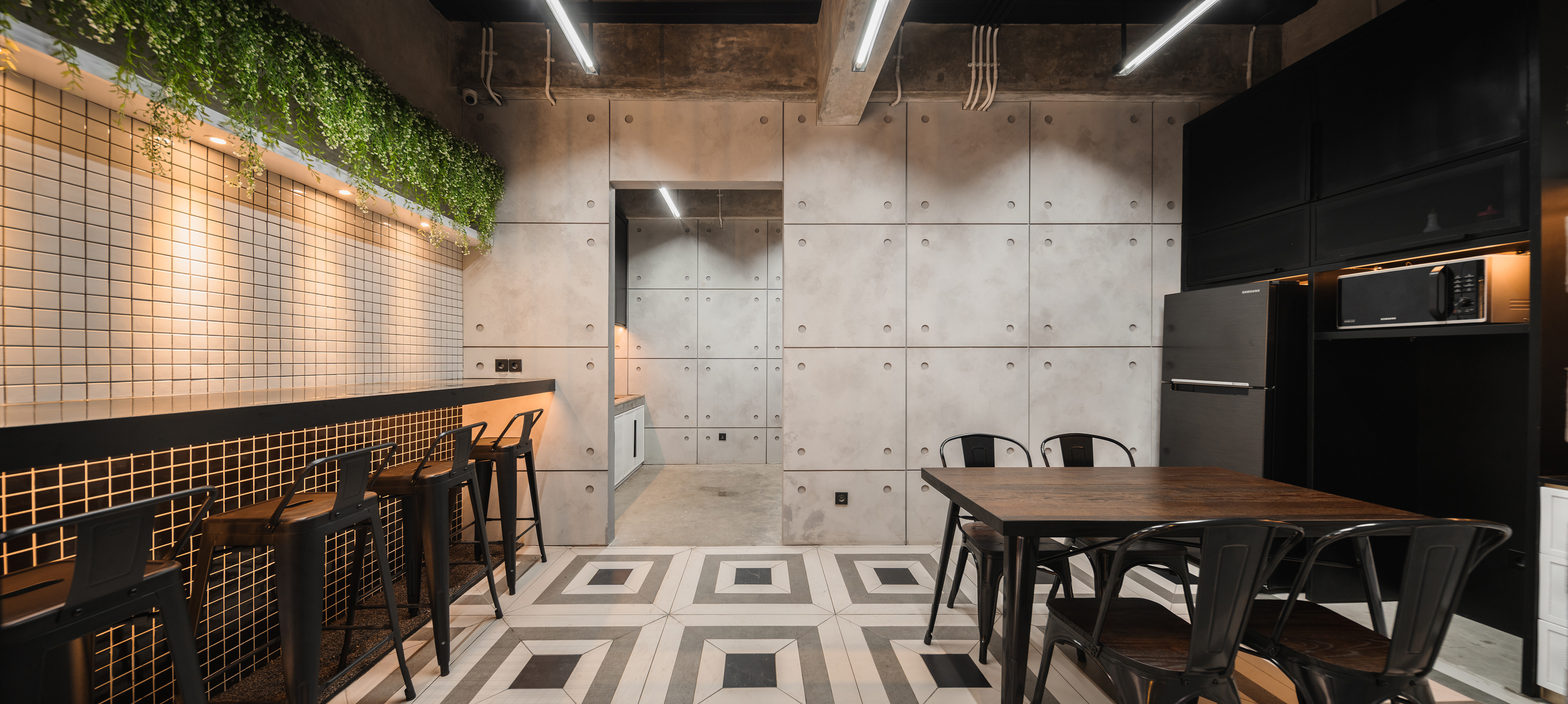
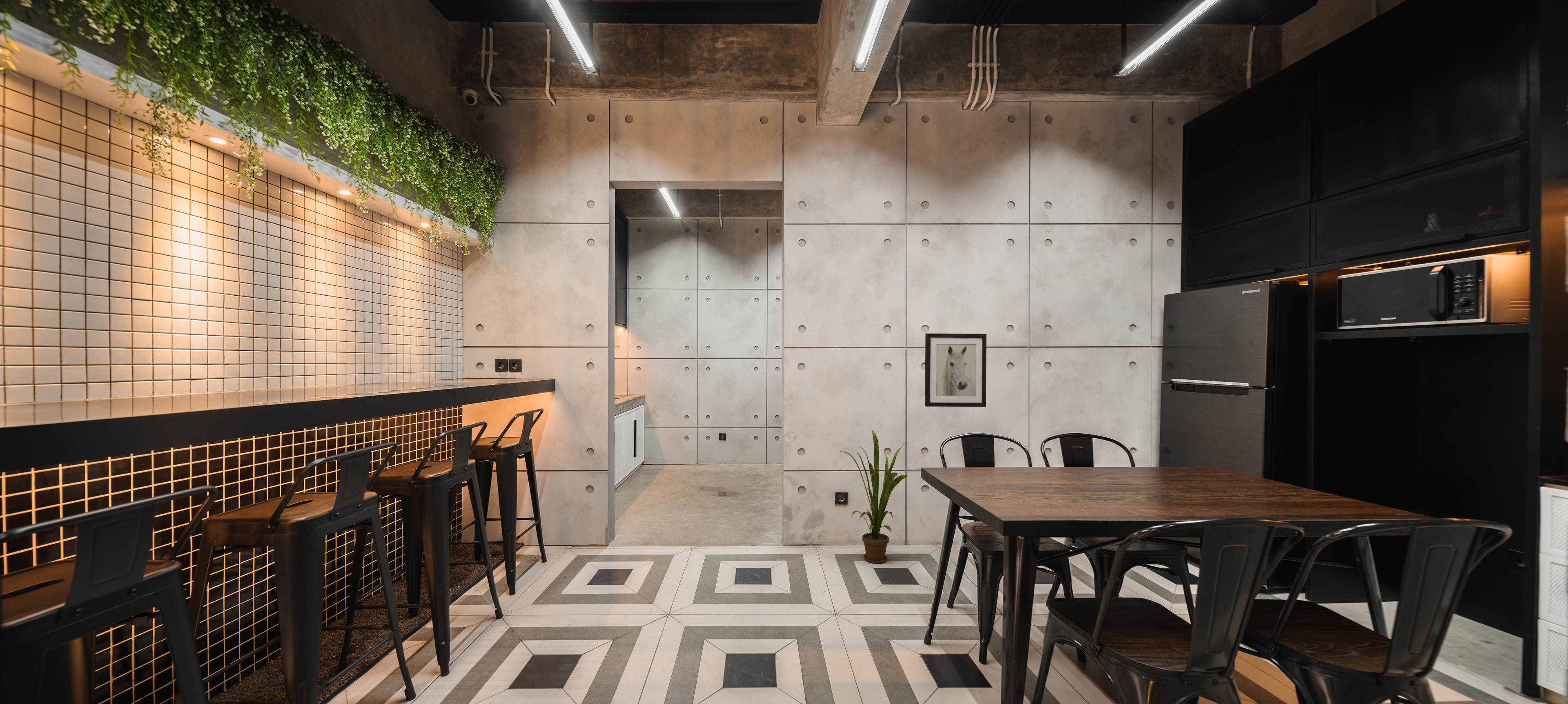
+ wall art (956, 370)
+ house plant (872, 496)
